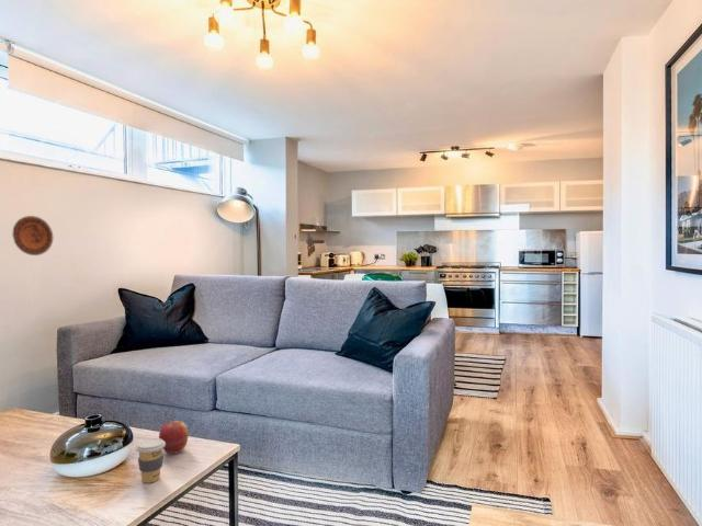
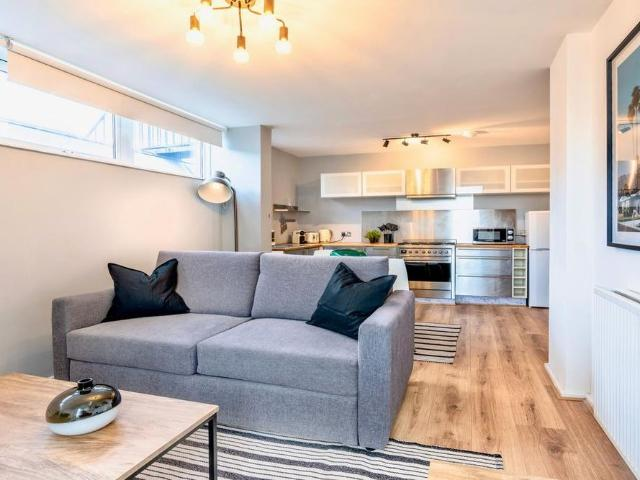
- decorative plate (33, 236)
- coffee cup (150, 460)
- apple (173, 436)
